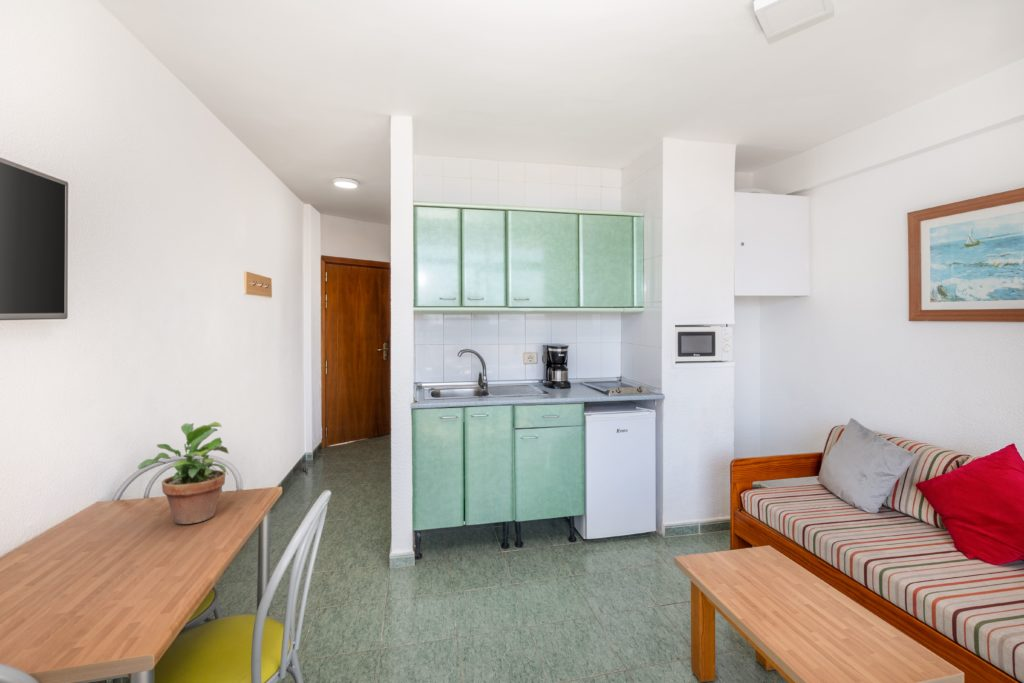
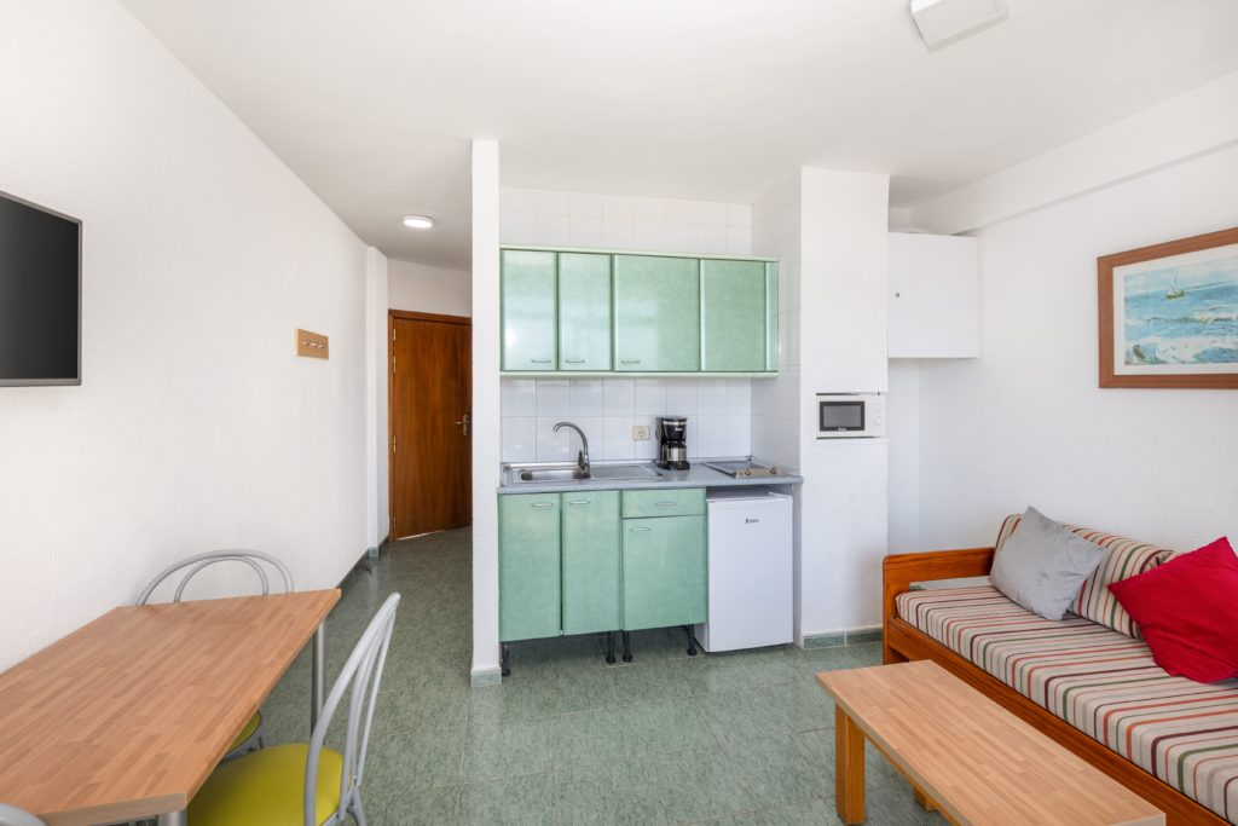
- potted plant (186, 469)
